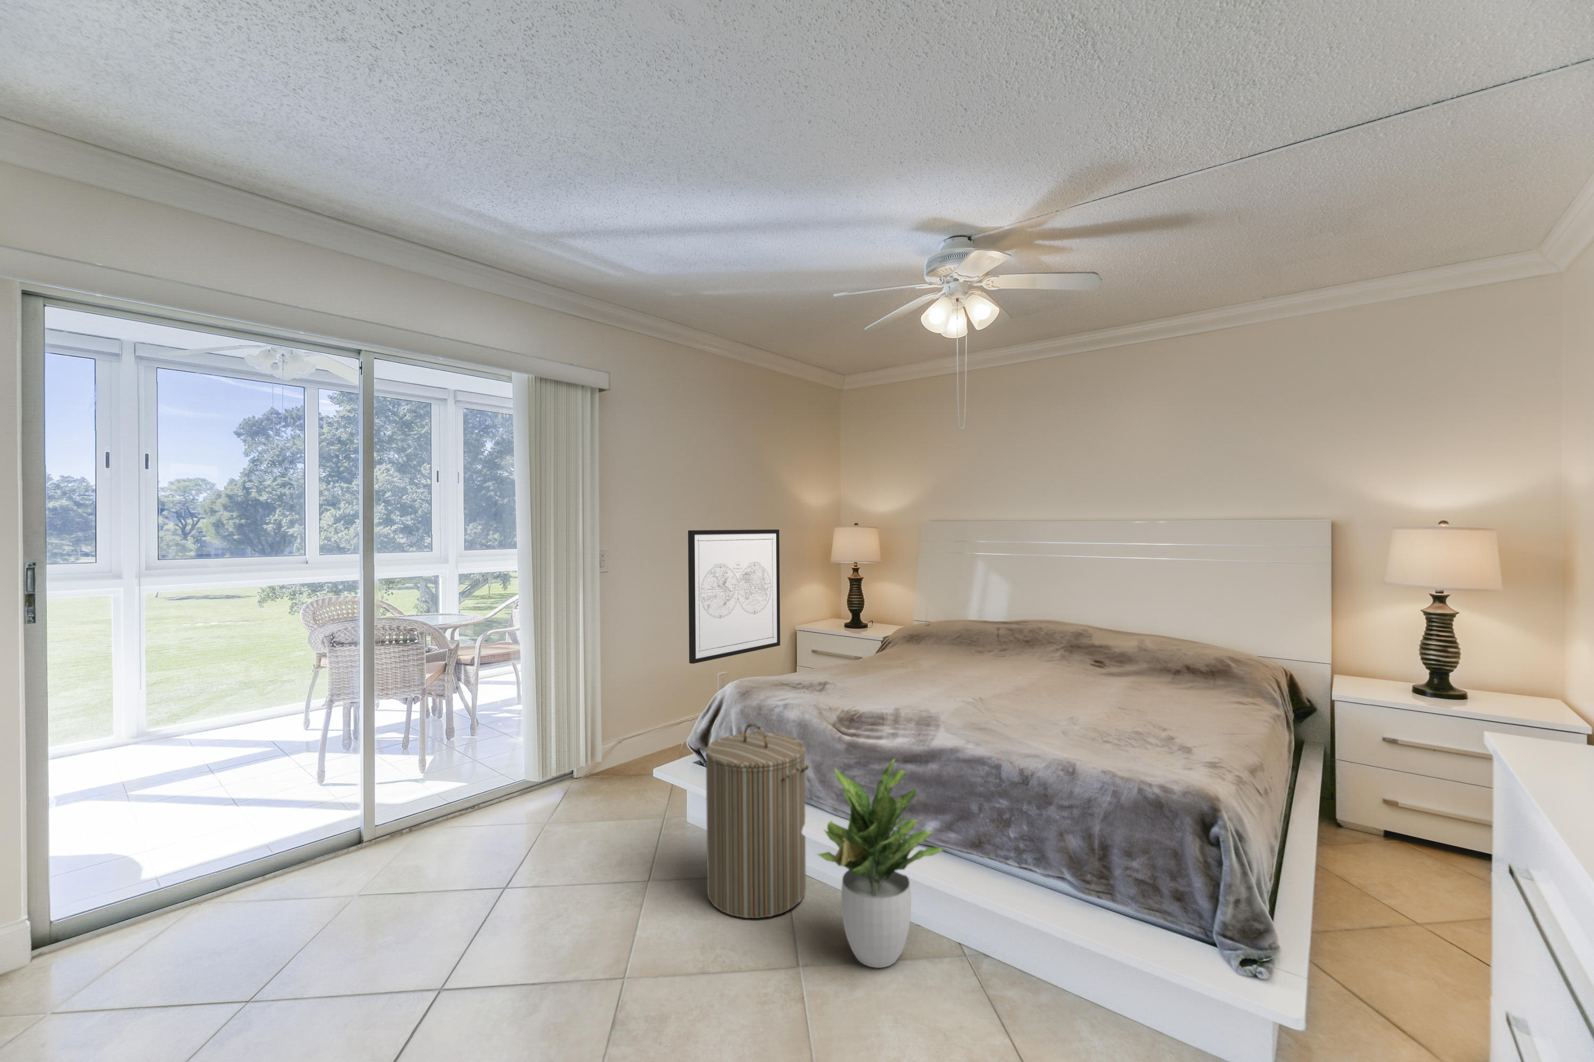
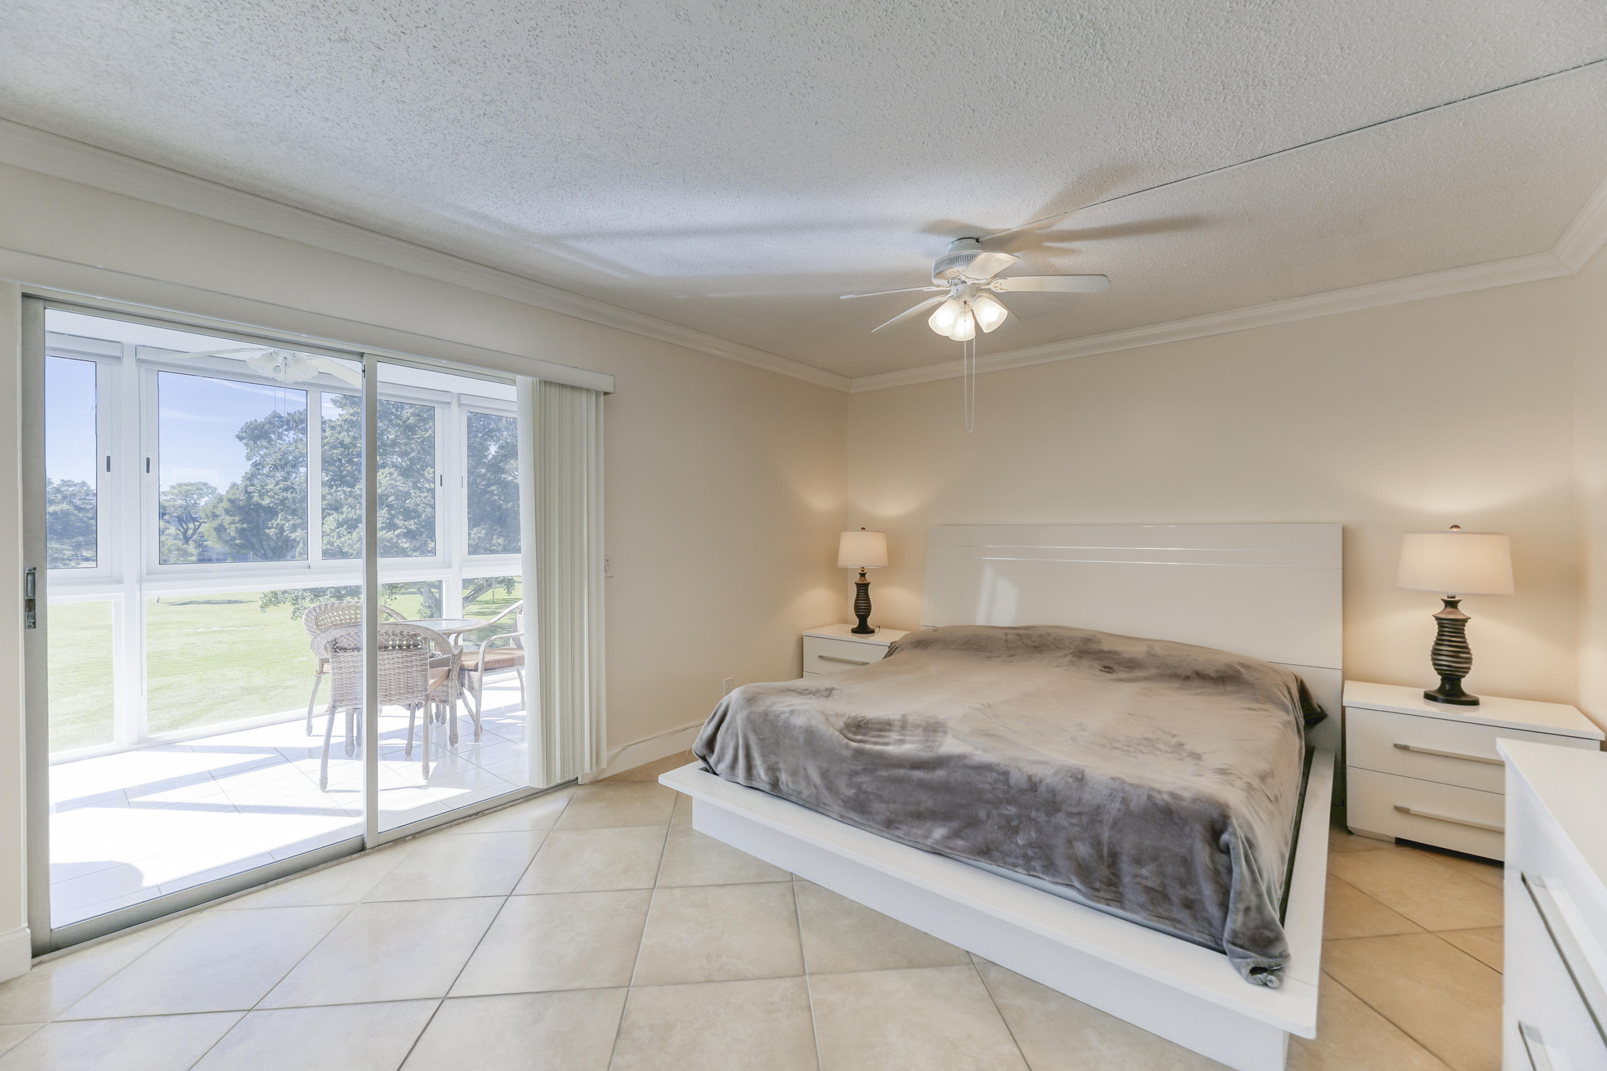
- laundry hamper (757, 807)
- potted plant (871, 858)
- wall art (737, 591)
